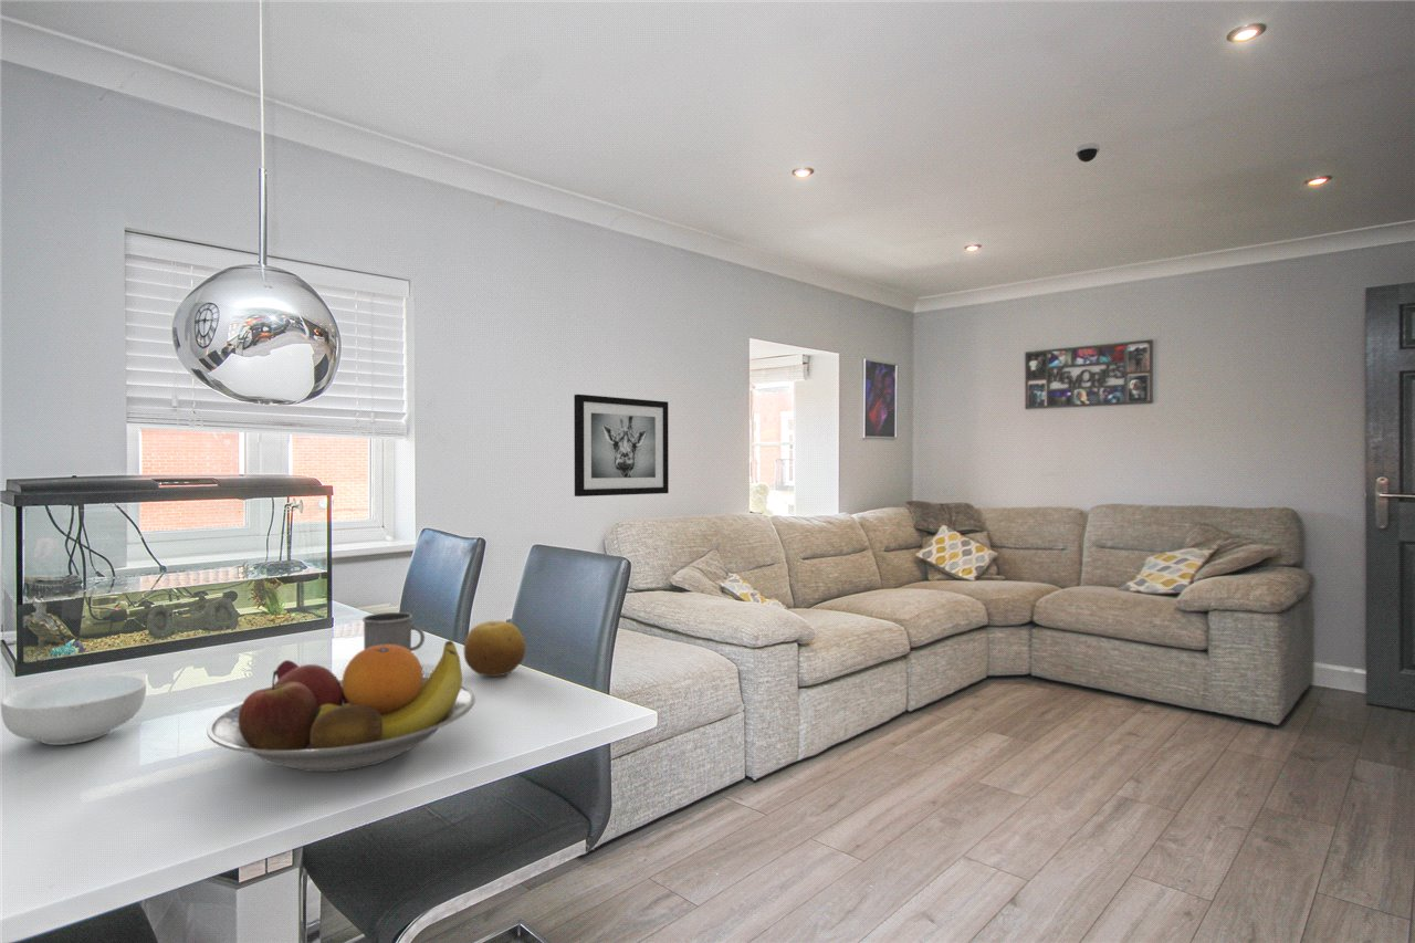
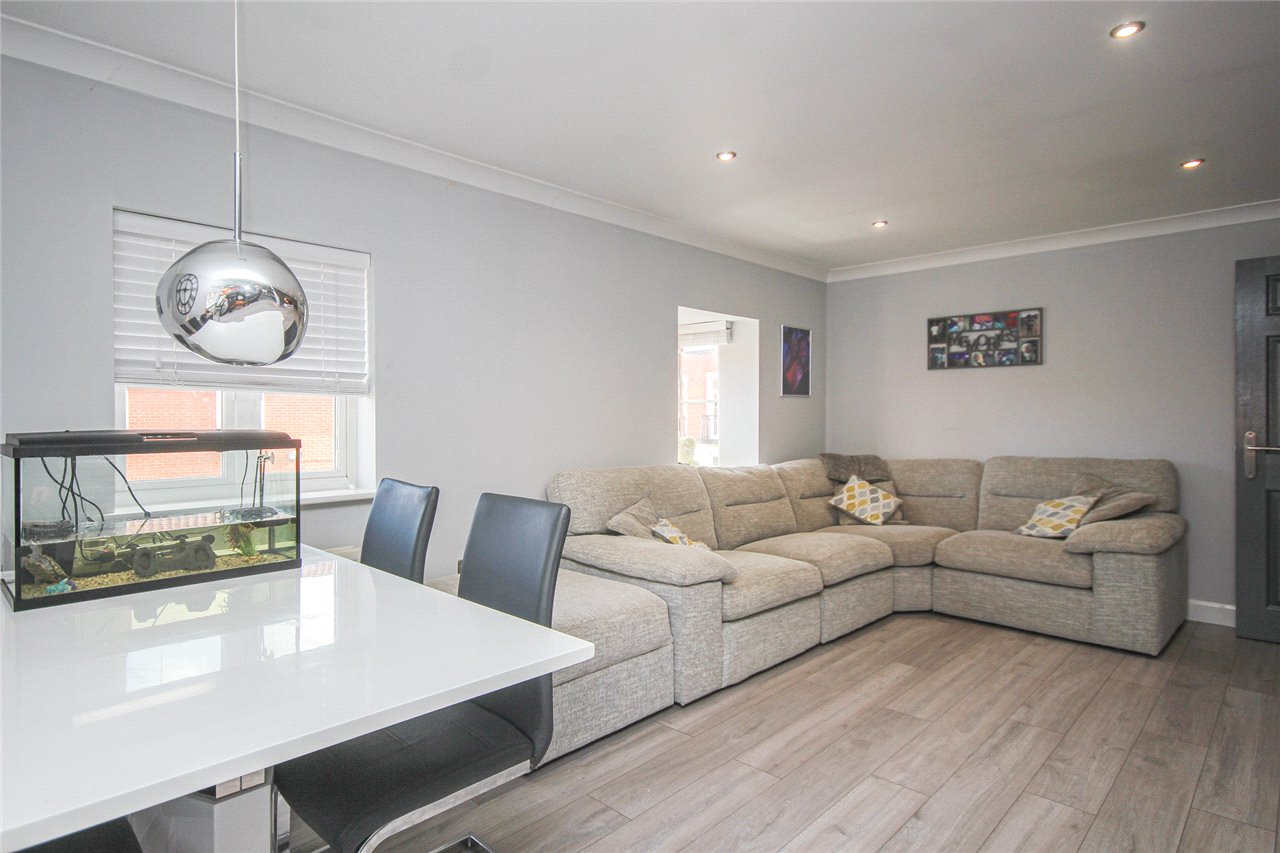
- wall art (623, 446)
- cereal bowl (76, 712)
- mug (394, 638)
- fruit (494, 648)
- fruit bowl (349, 698)
- dome security camera (1087, 154)
